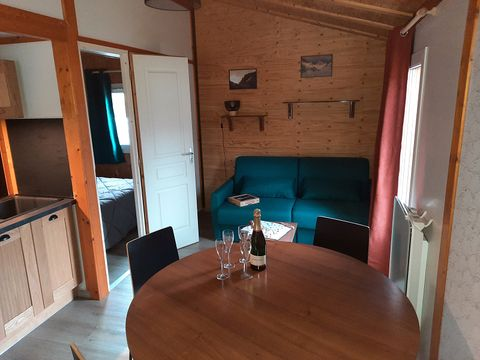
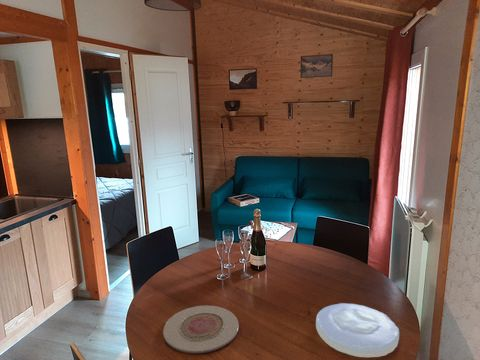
+ plate (355, 325)
+ plate (201, 326)
